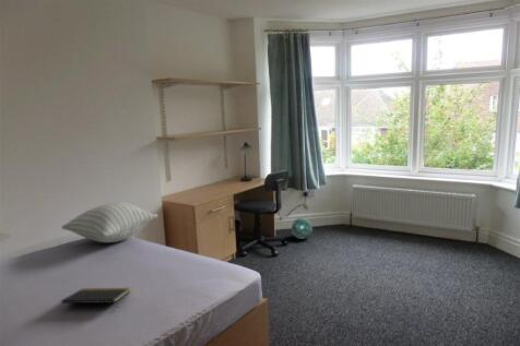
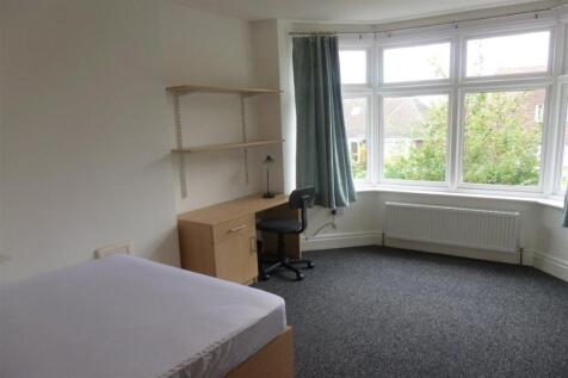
- pillow (110, 222)
- ball (302, 228)
- notepad (97, 295)
